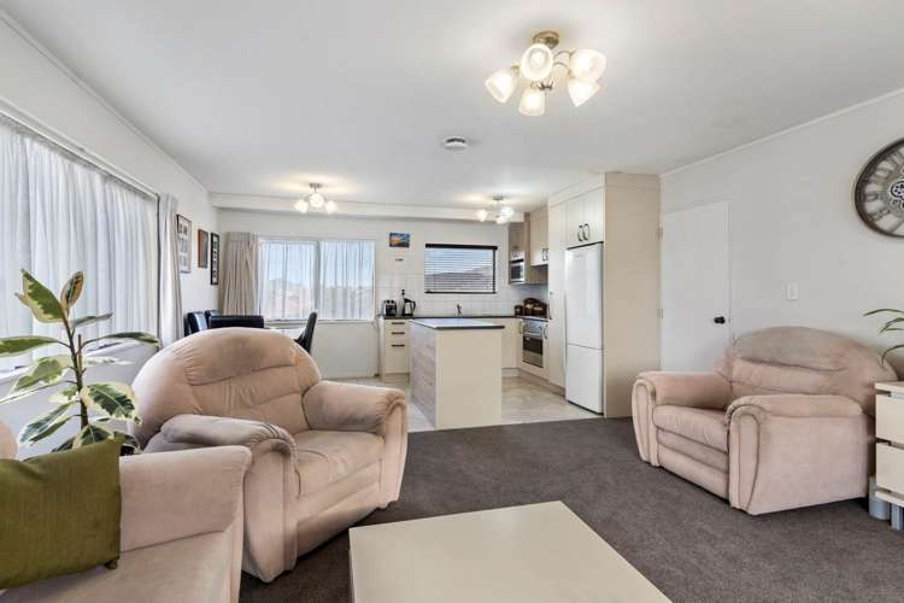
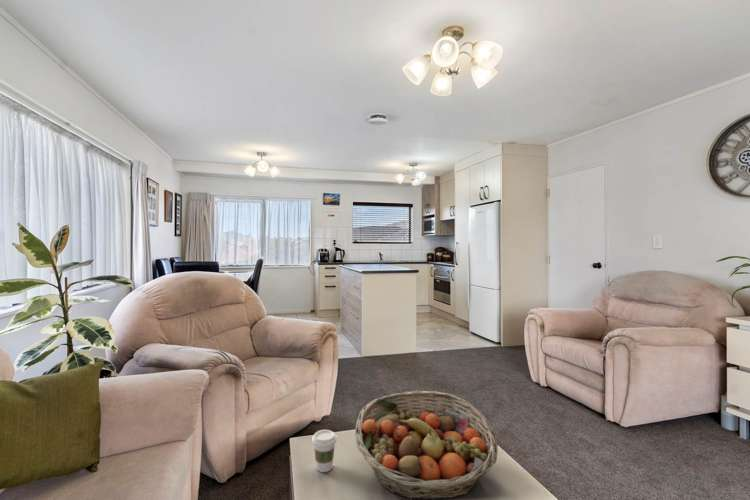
+ fruit basket (424, 441)
+ coffee cup (324, 450)
